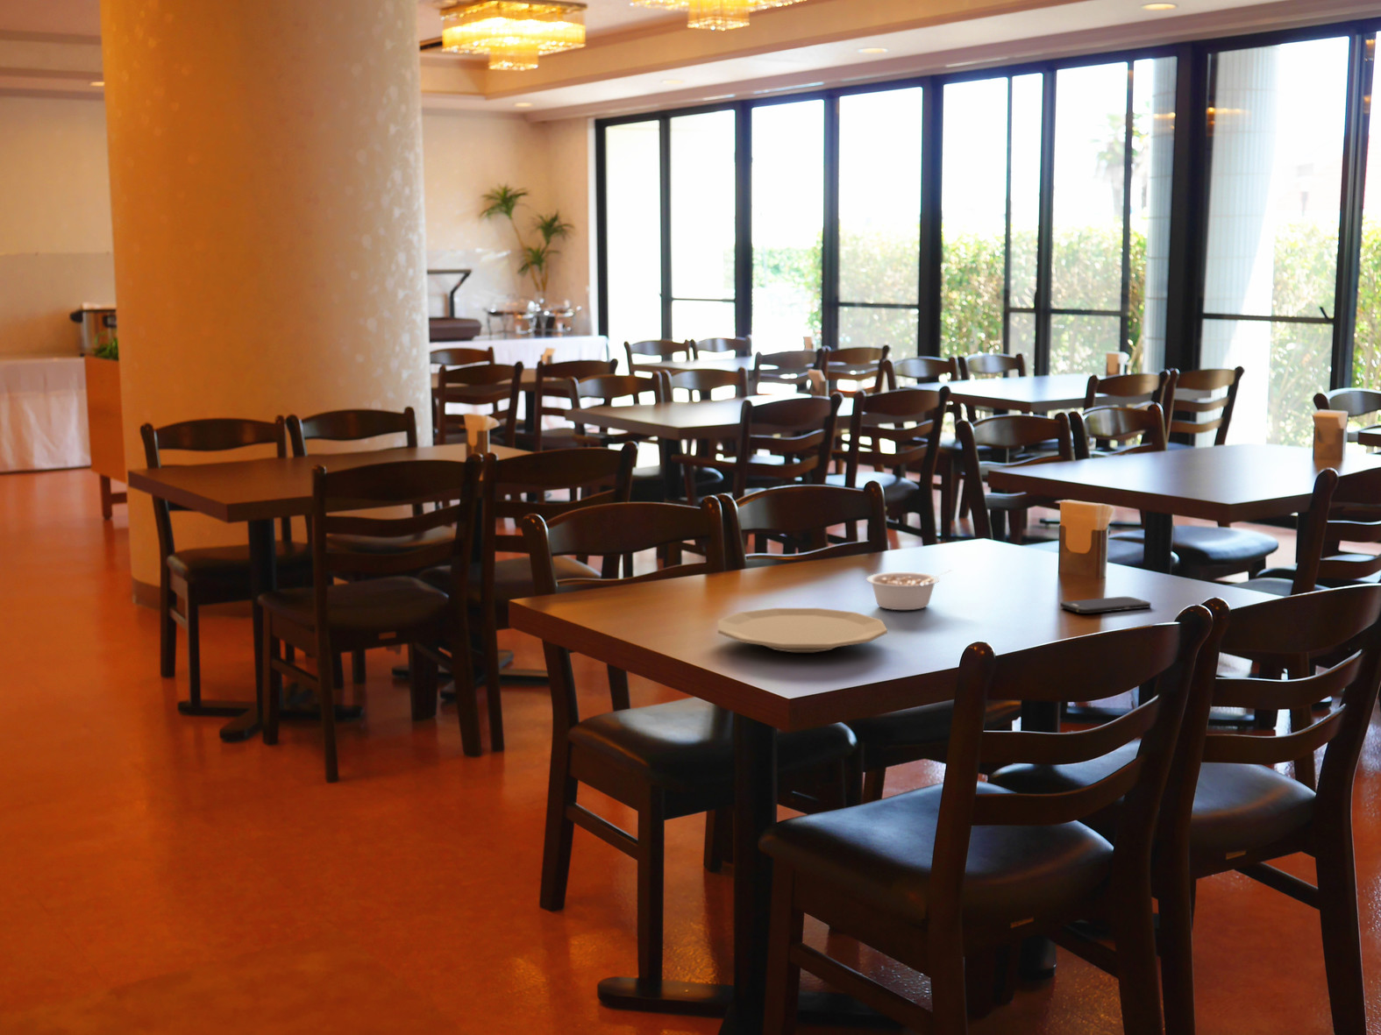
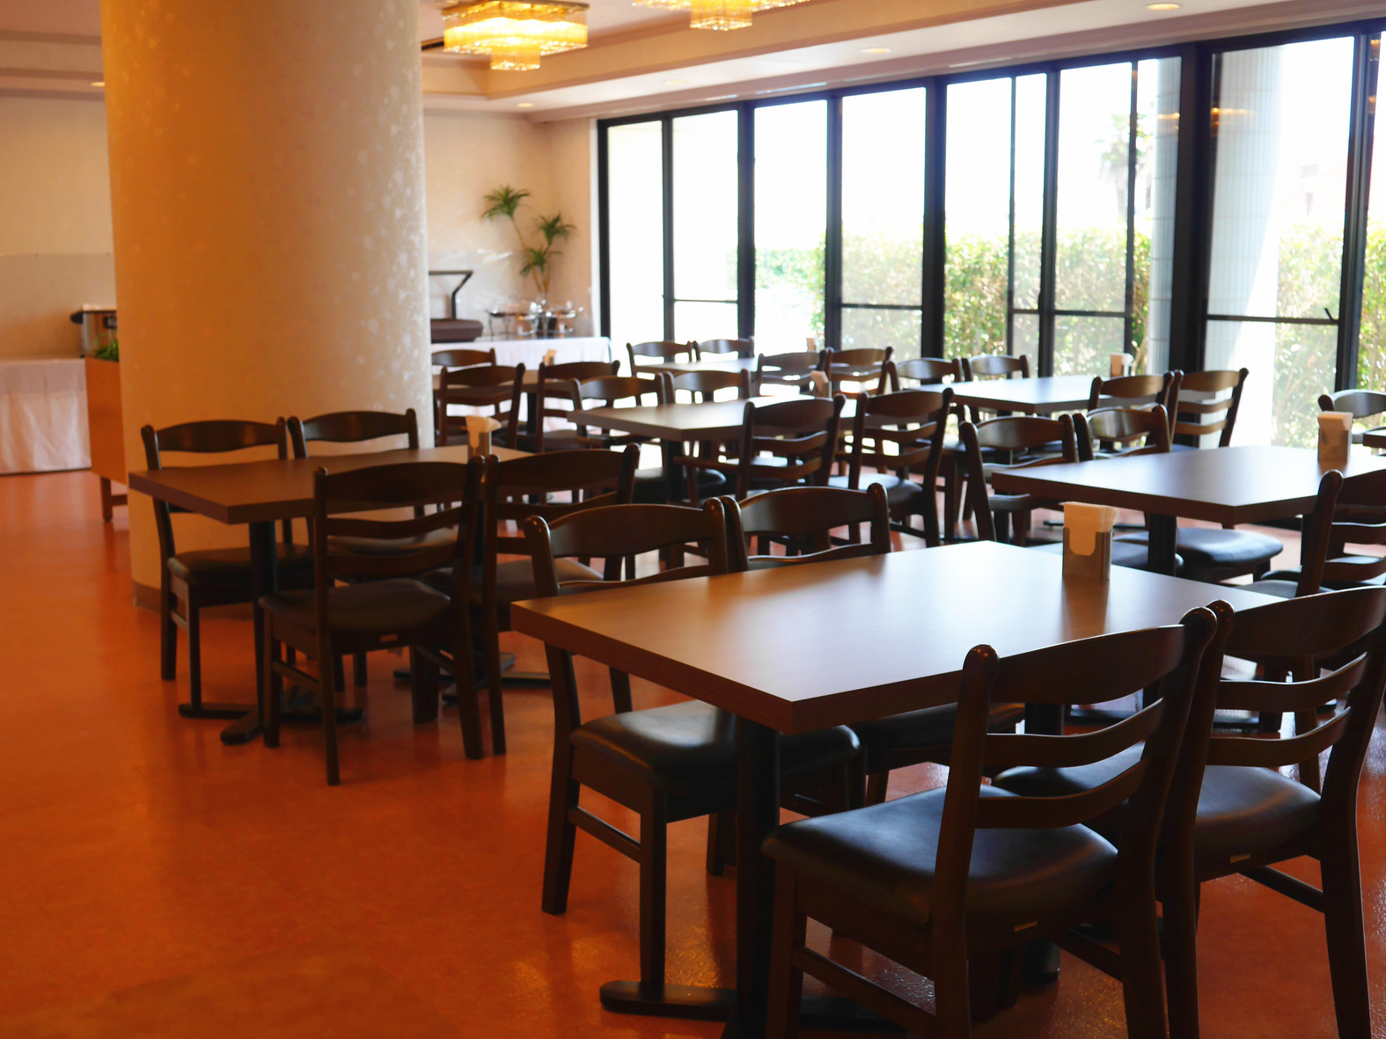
- plate (800, 634)
- legume (904, 588)
- smartphone (1105, 603)
